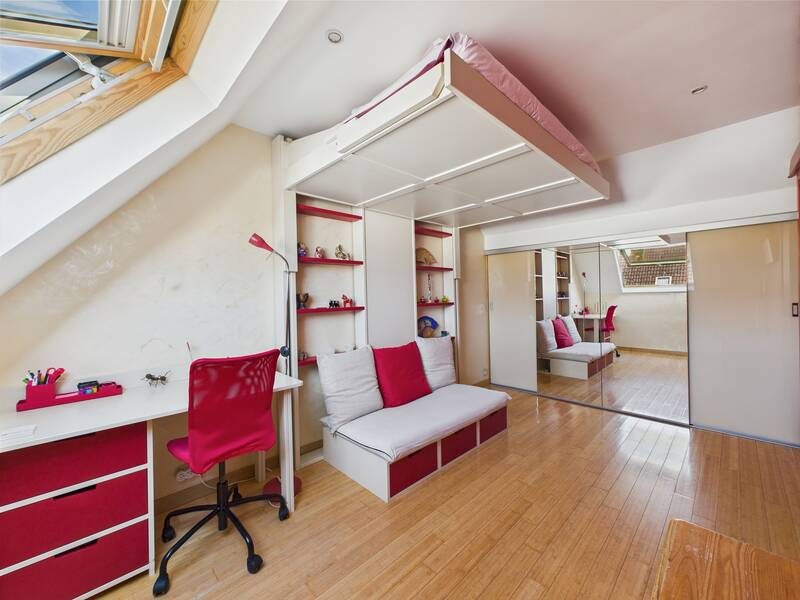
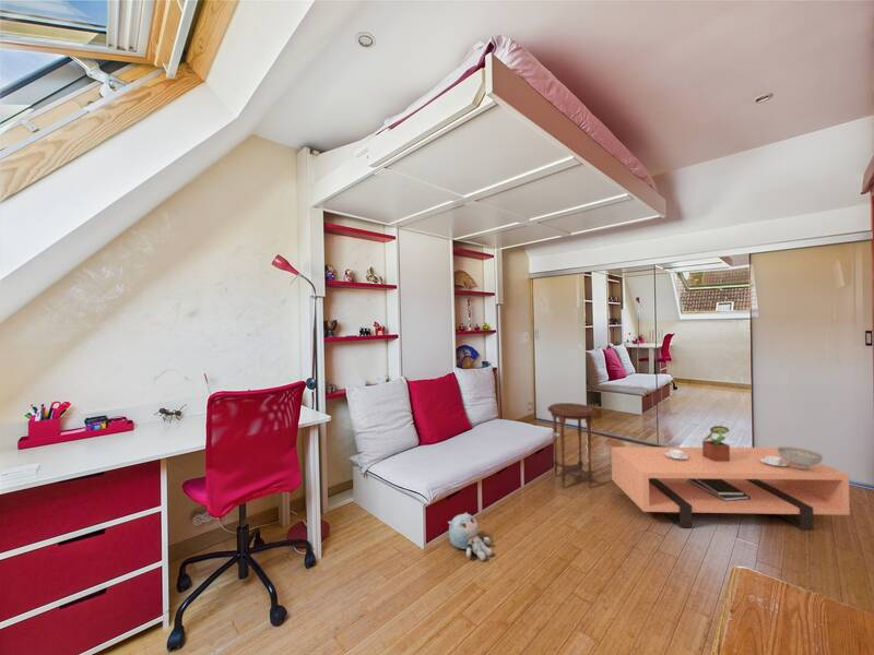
+ potted flower (717, 441)
+ side table (564, 444)
+ plush toy (469, 534)
+ coffee table (716, 479)
+ decorative bowl (799, 461)
